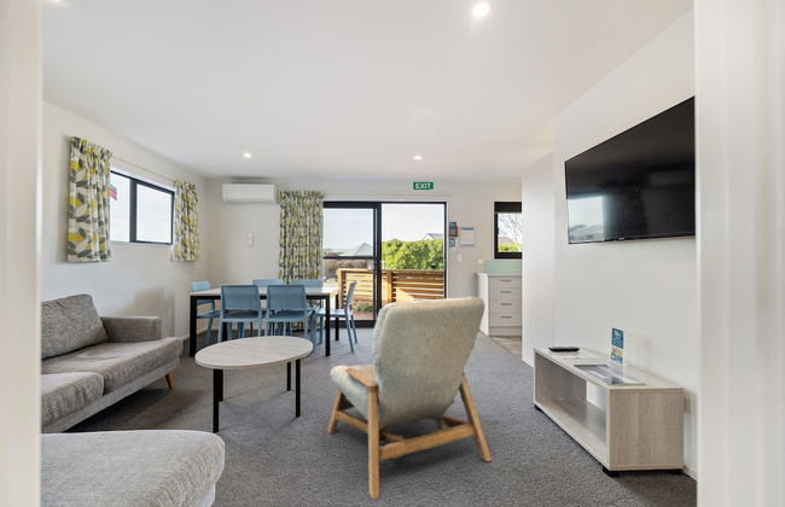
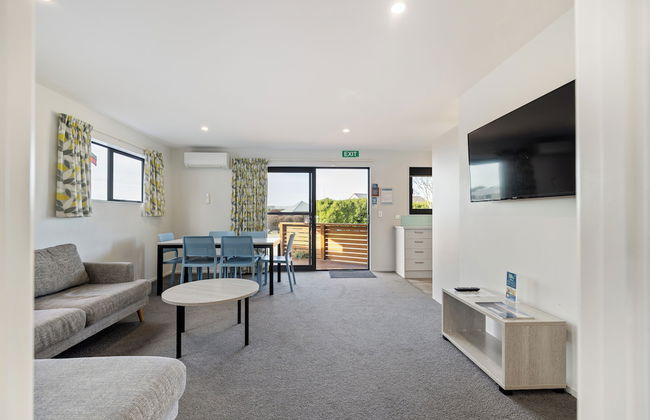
- armchair (405, 368)
